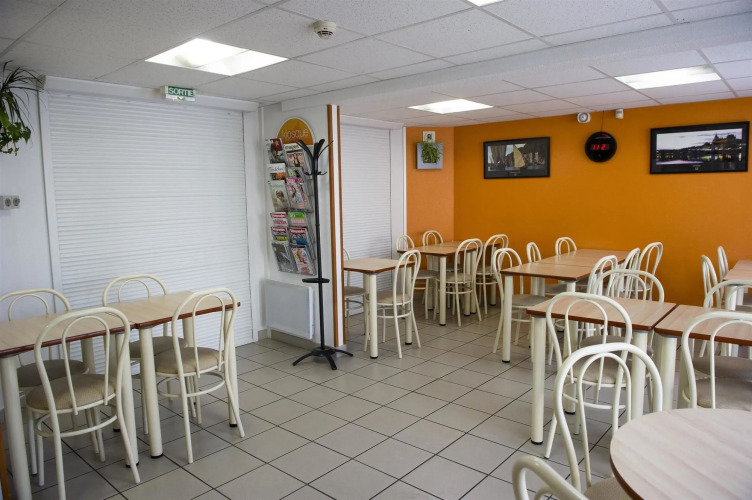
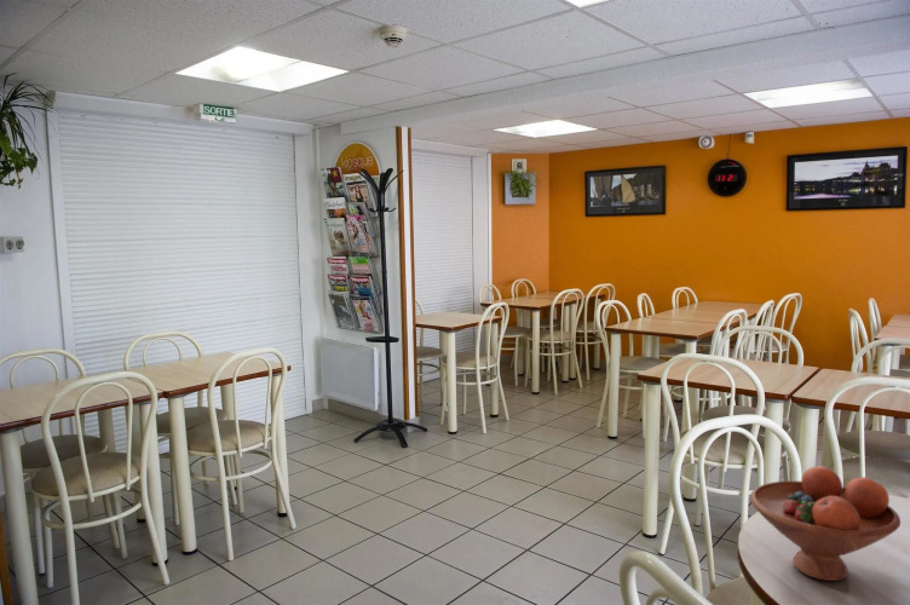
+ fruit bowl (820, 524)
